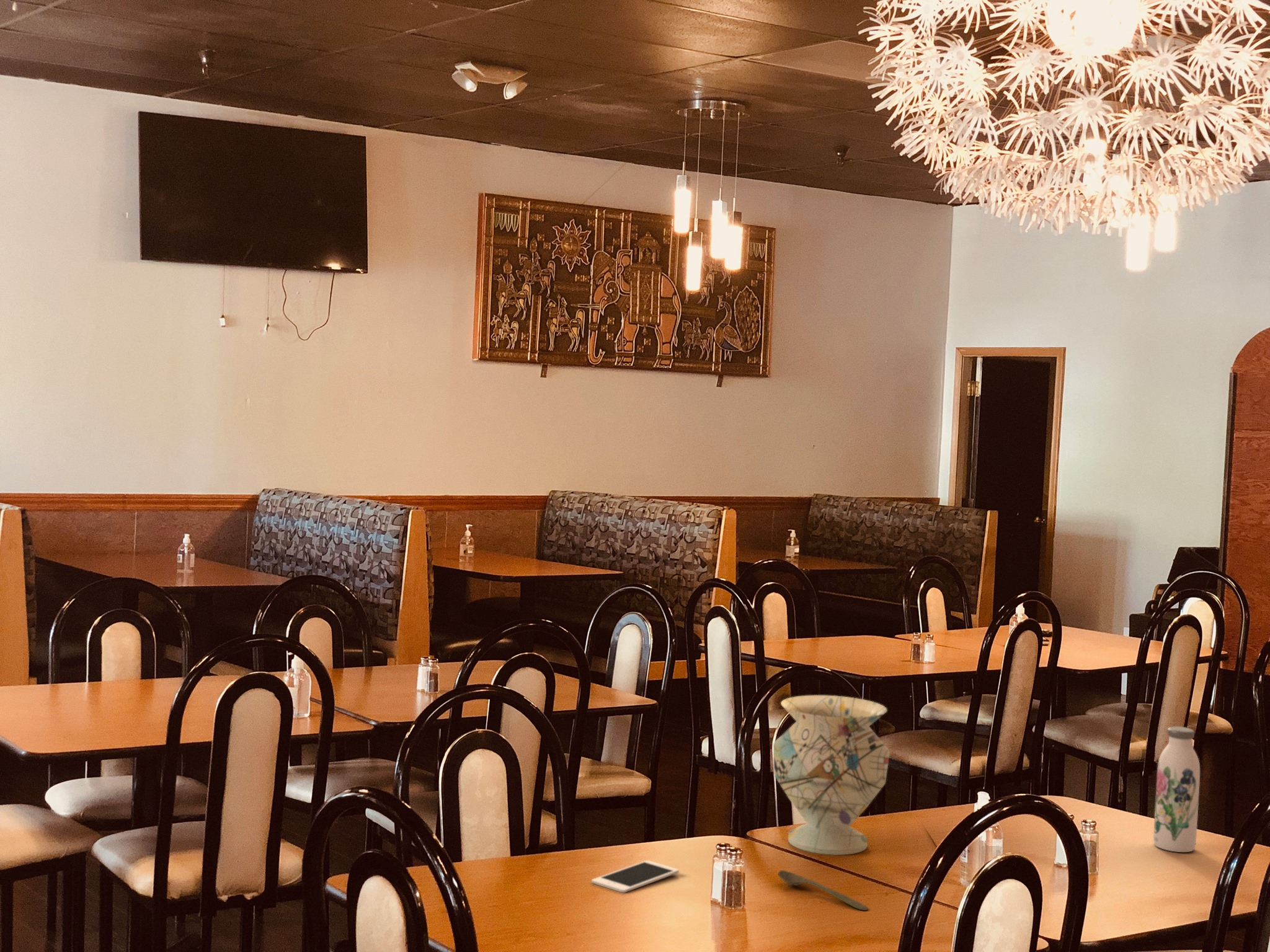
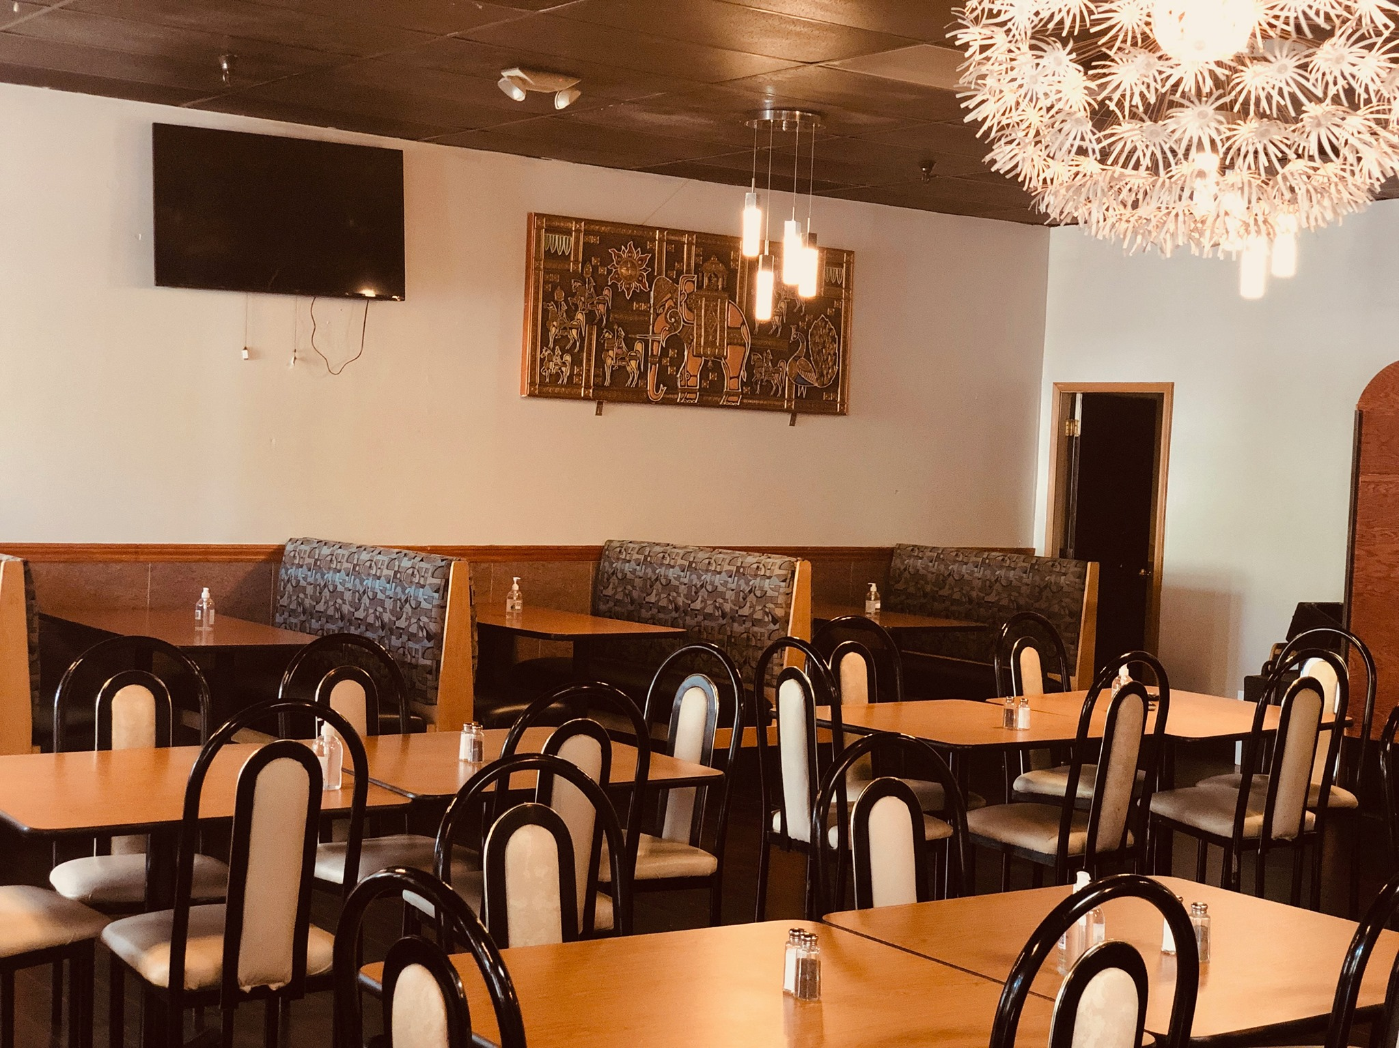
- decorative vase (830, 774)
- cell phone (636, 876)
- spoon (822, 889)
- water bottle (1178, 787)
